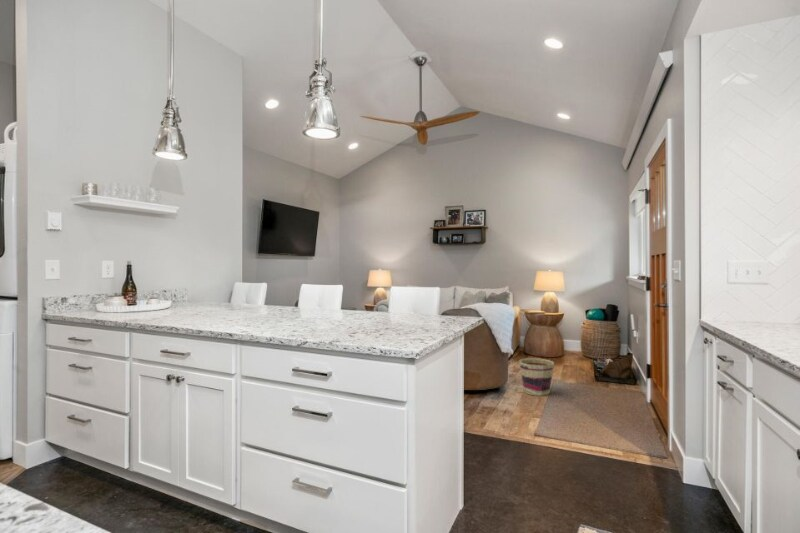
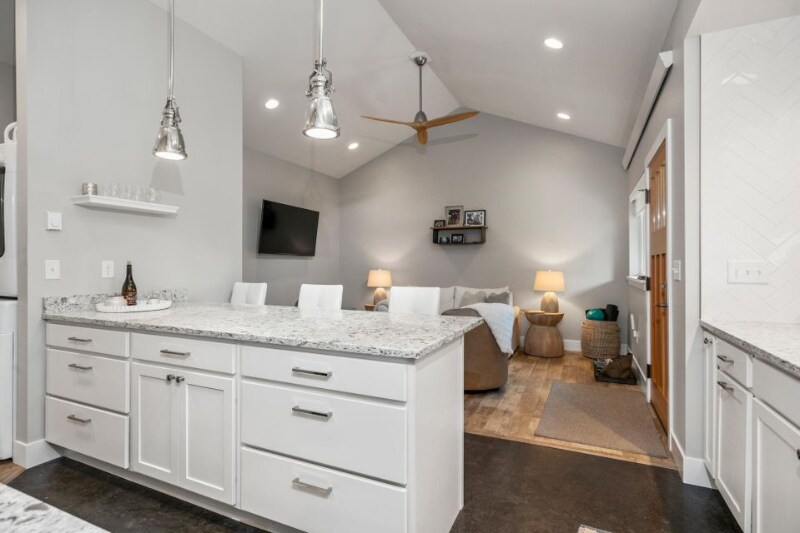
- basket (536, 376)
